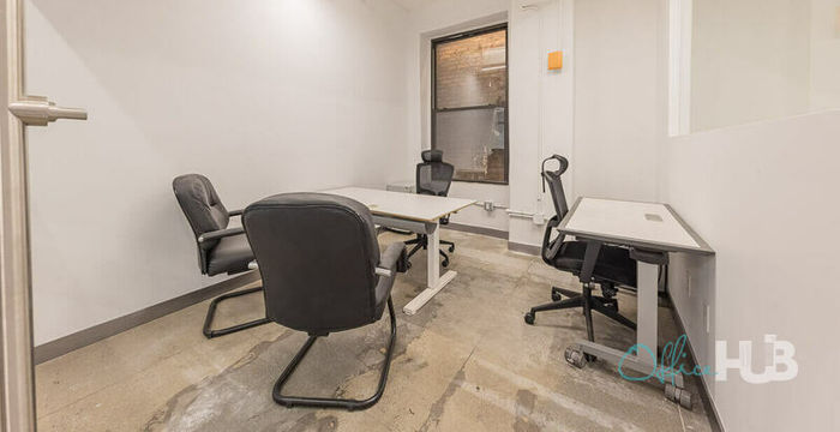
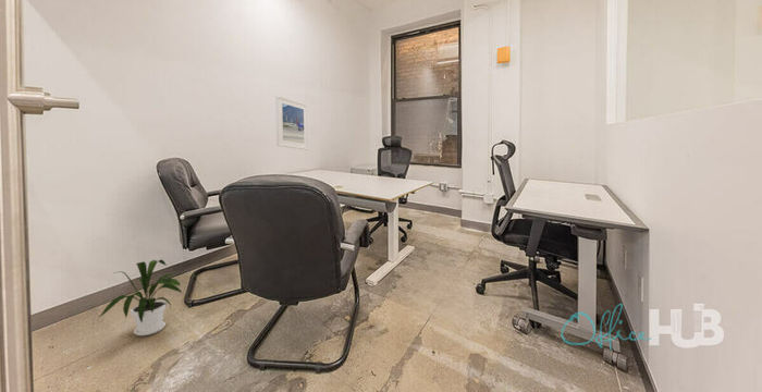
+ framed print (293, 124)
+ house plant (149, 294)
